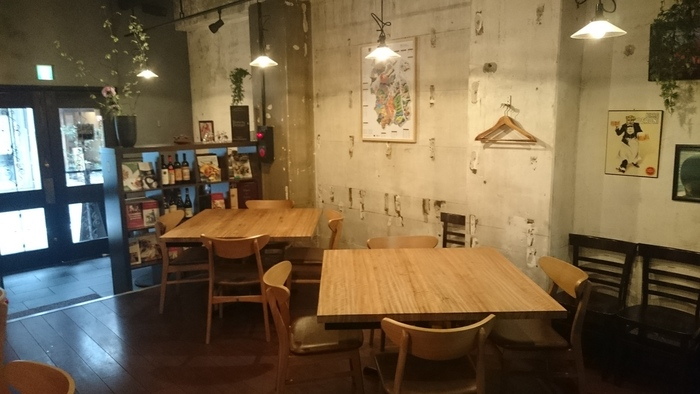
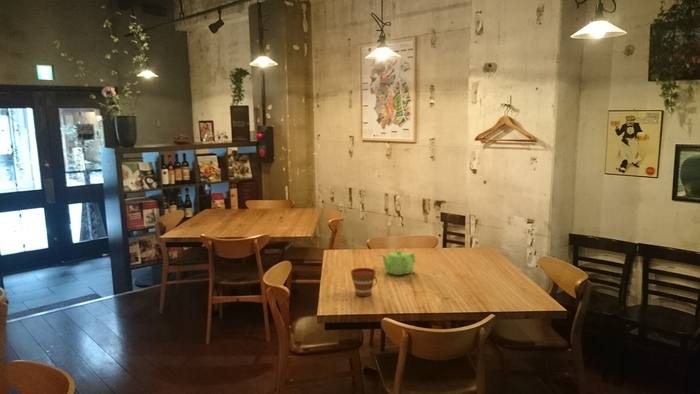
+ teapot (398, 261)
+ cup (365, 282)
